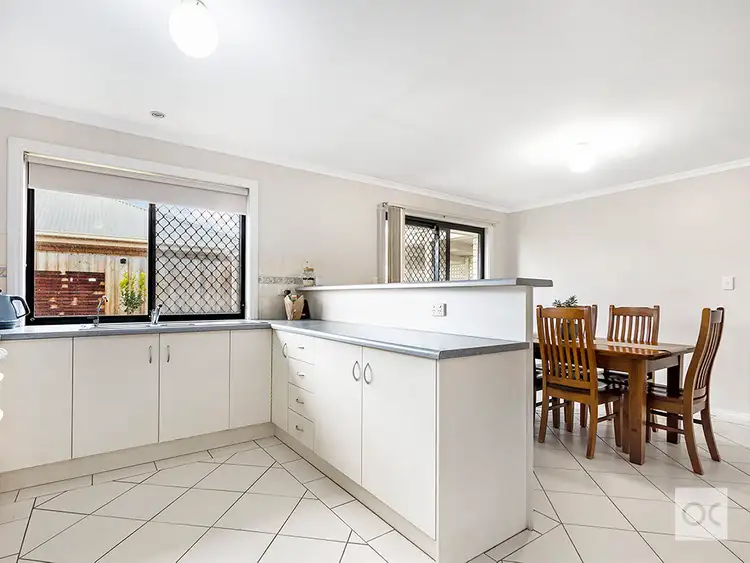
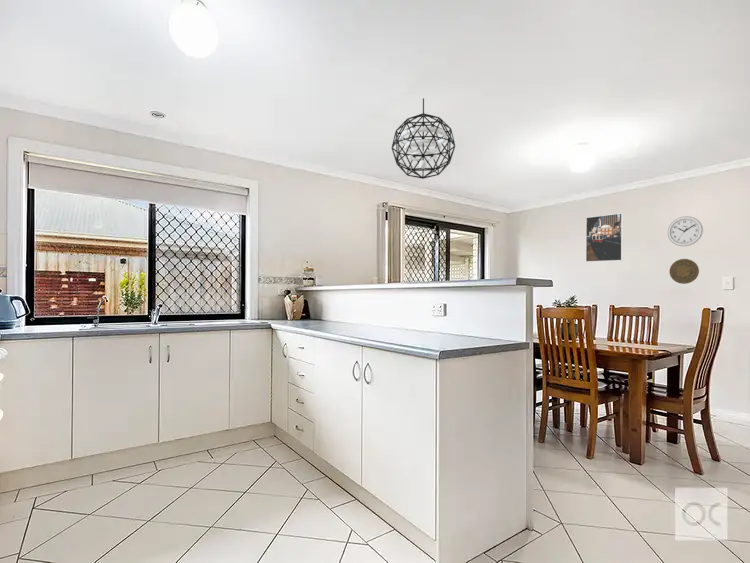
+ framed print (603, 238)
+ wall clock (684, 231)
+ decorative plate (683, 271)
+ pendant light (423, 138)
